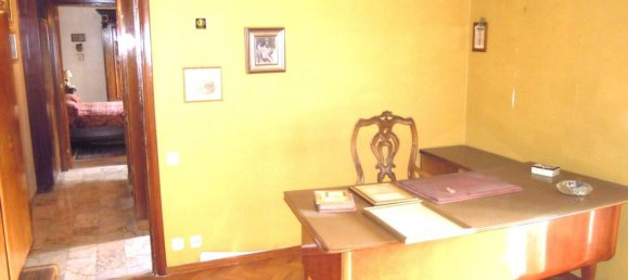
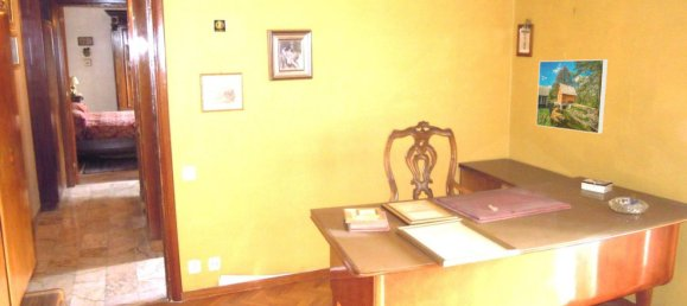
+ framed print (568, 95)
